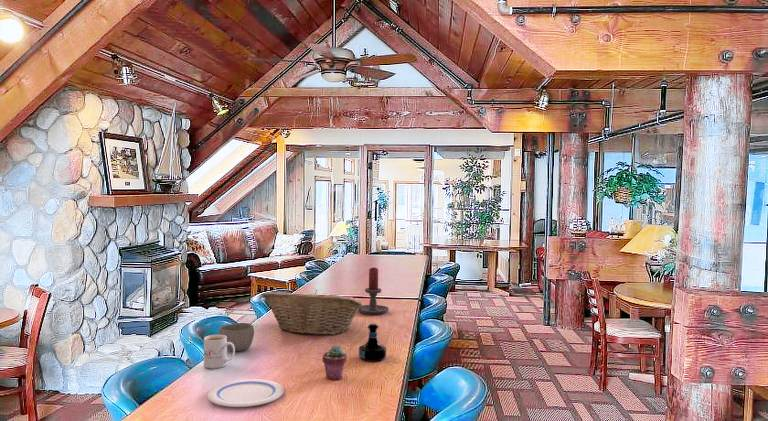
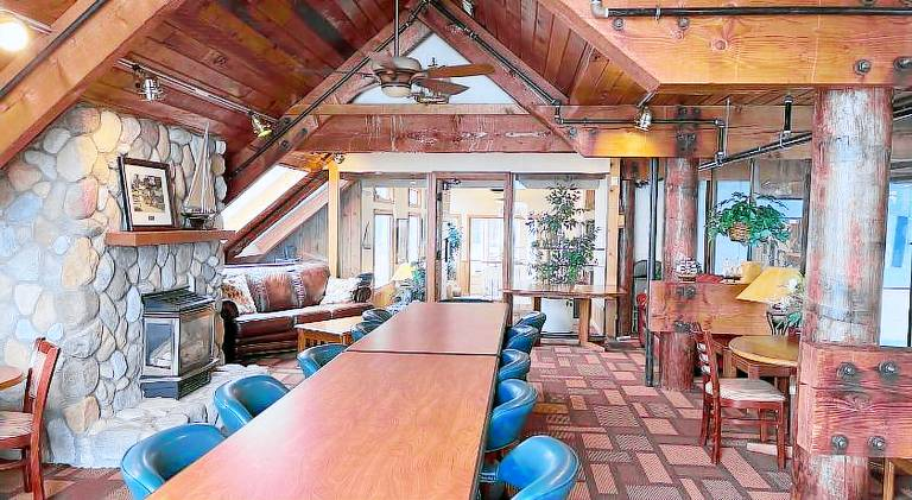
- tequila bottle (372, 341)
- bowl (236, 337)
- mug (219, 351)
- fruit basket (312, 308)
- plate (246, 392)
- candle holder (368, 289)
- potted succulent (334, 361)
